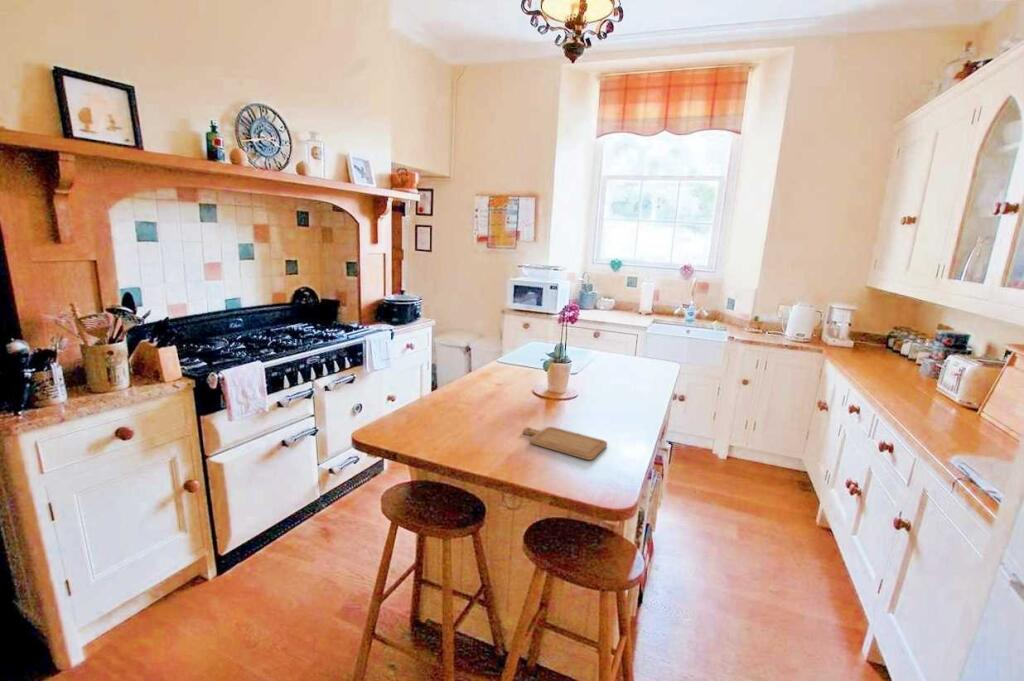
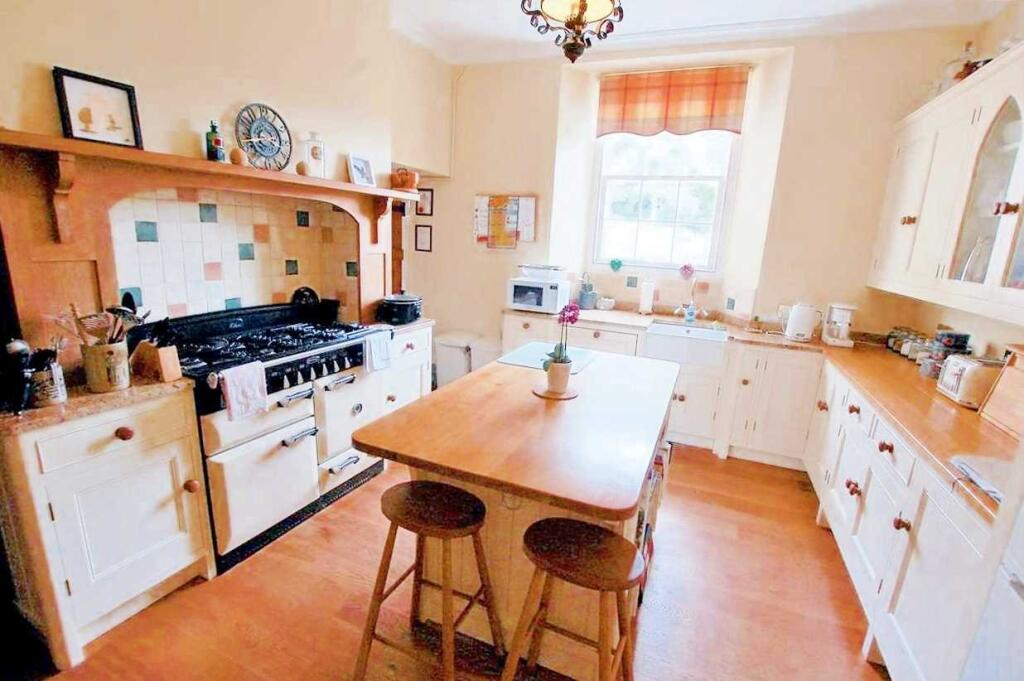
- chopping board (560, 439)
